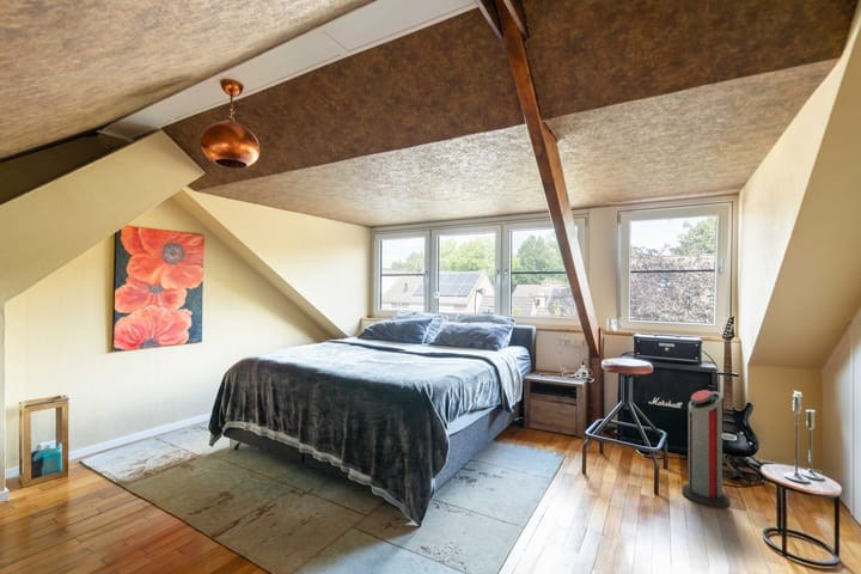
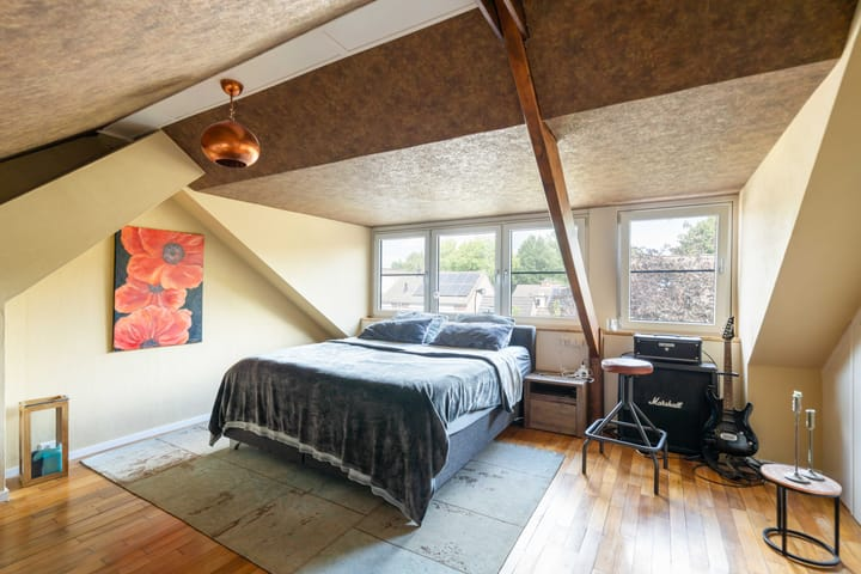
- air purifier (704, 444)
